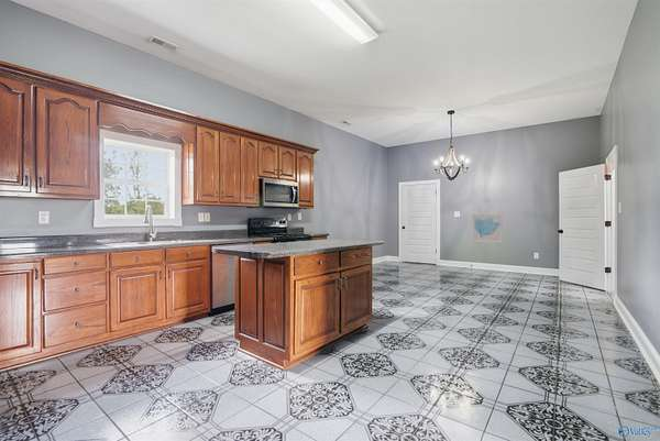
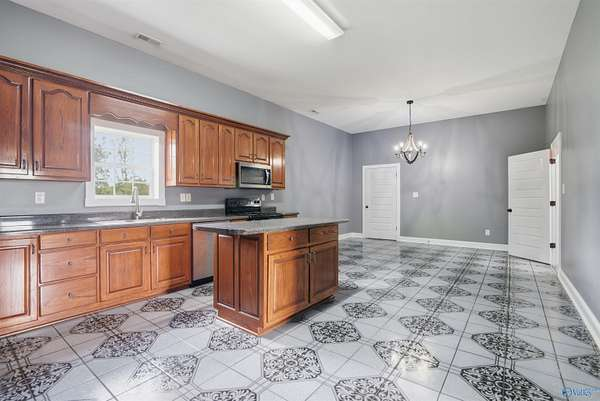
- wall art (486, 228)
